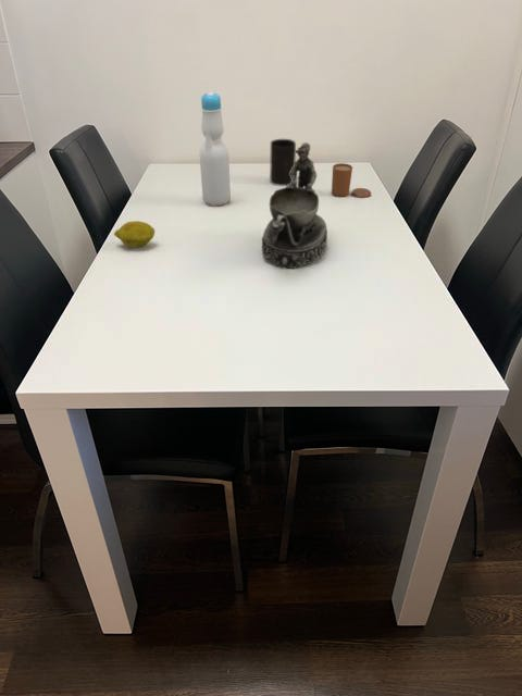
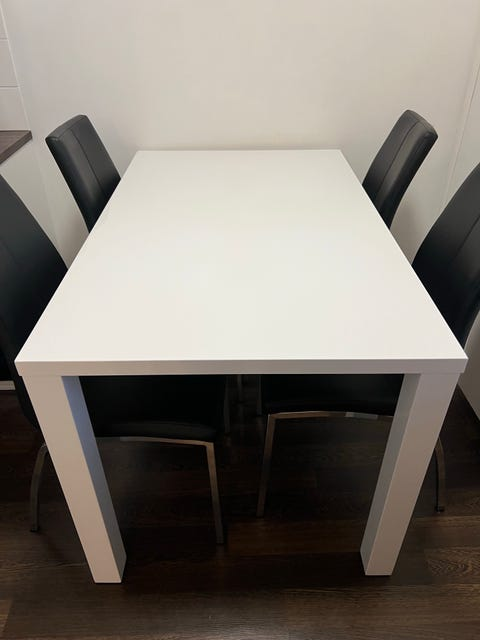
- fruit (134, 234)
- decorative bowl (296, 207)
- cup (282, 162)
- candle (350, 179)
- bottle (213, 150)
